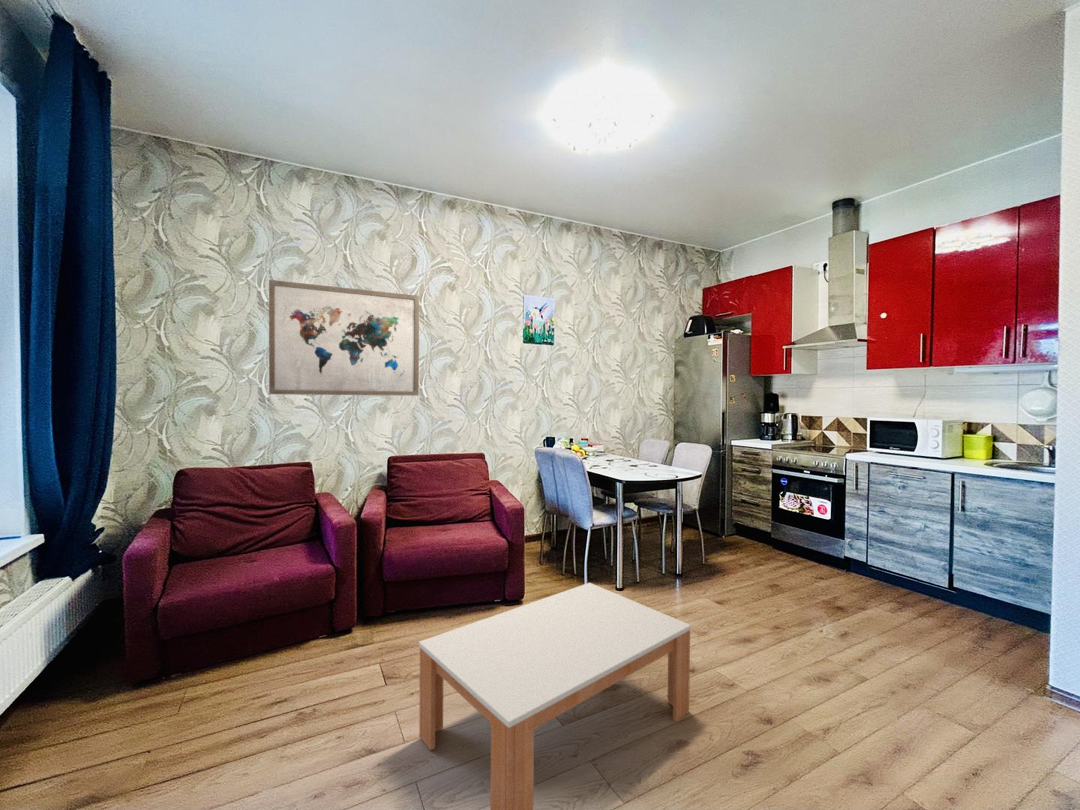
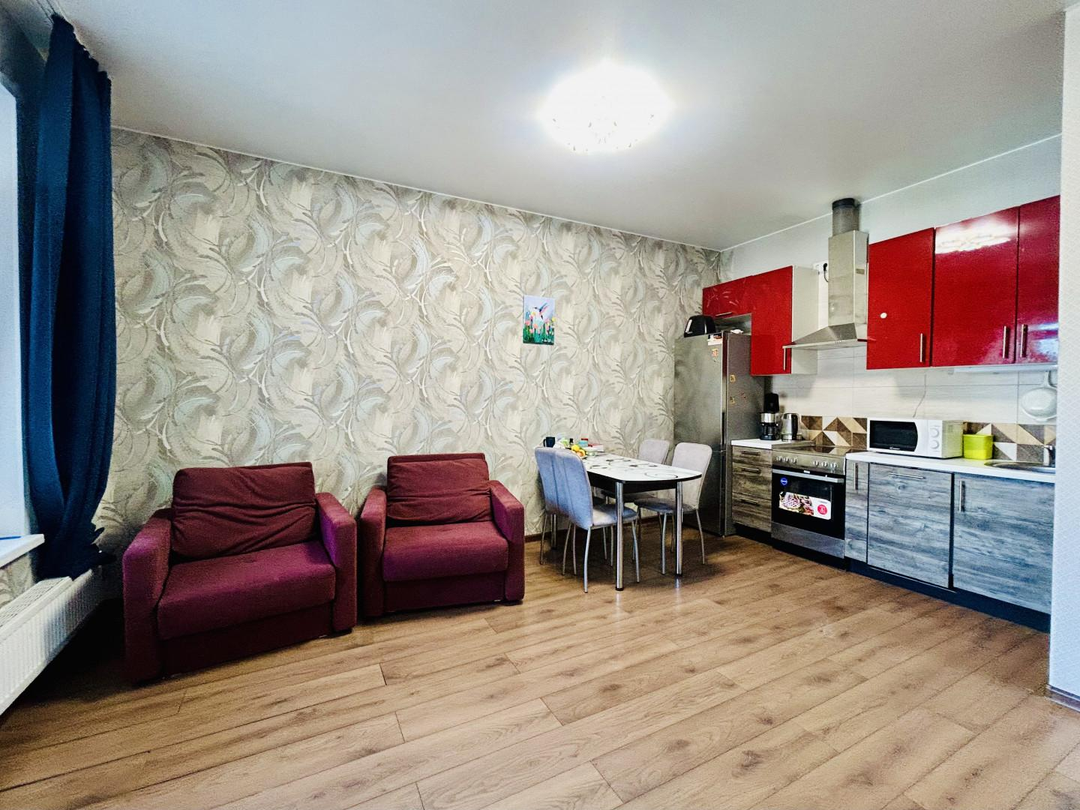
- coffee table (559, 678)
- wall art (348, 341)
